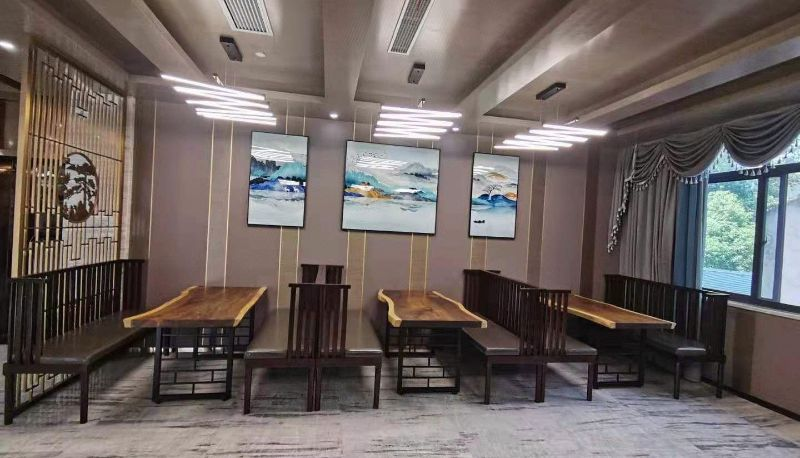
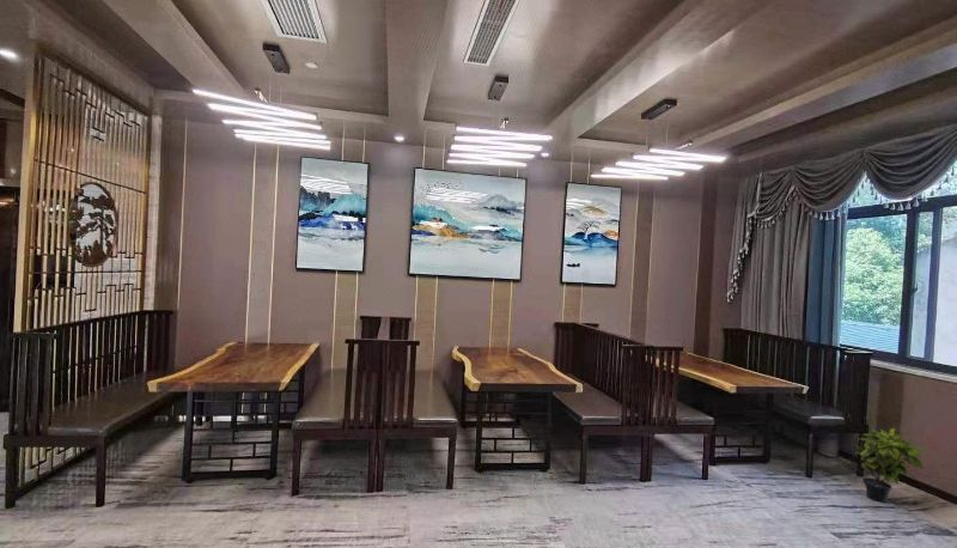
+ potted plant (883, 463)
